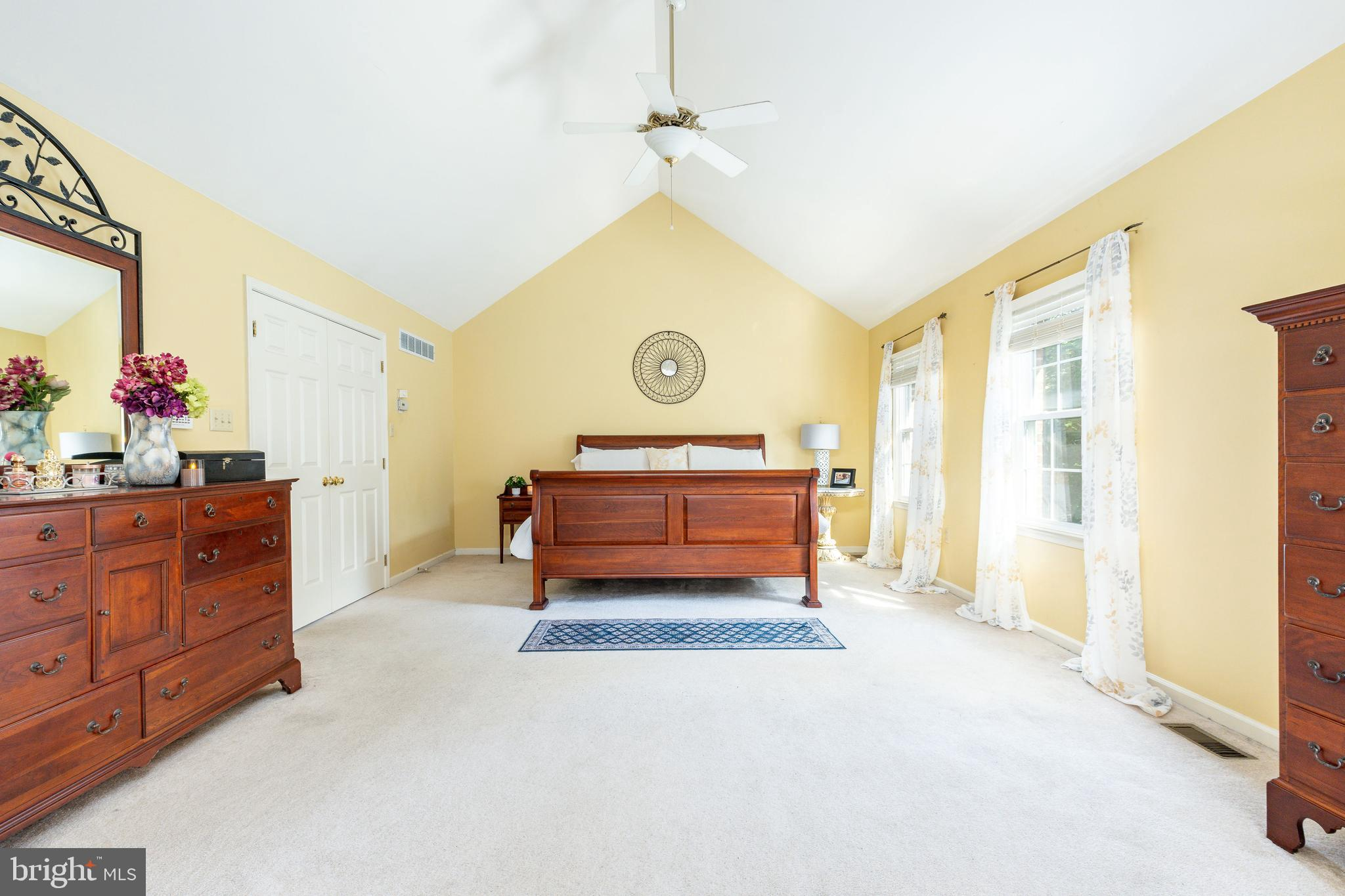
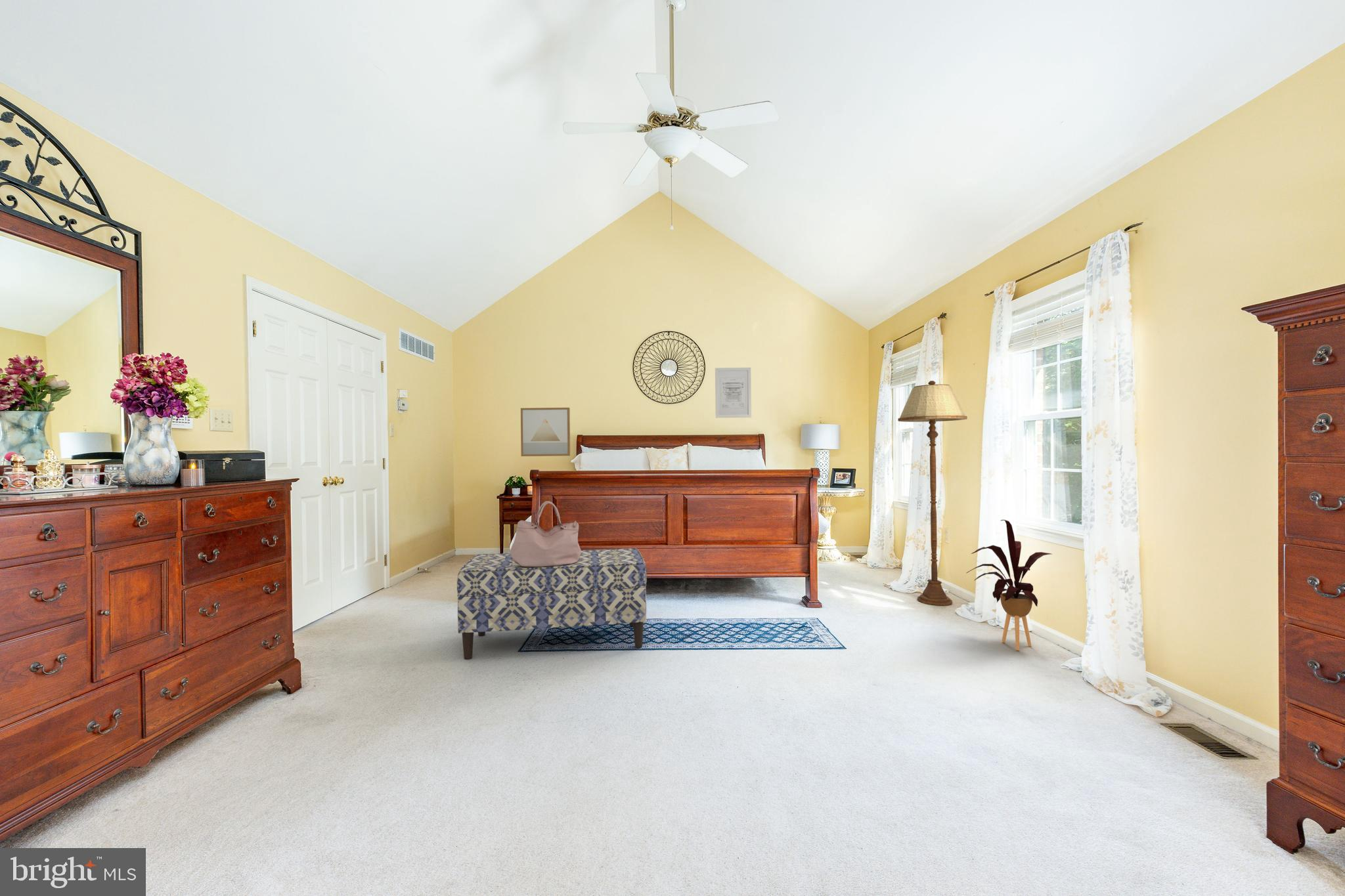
+ wall art (733, 393)
+ wall art (545, 432)
+ floor lamp (933, 490)
+ handbag (546, 532)
+ bench (556, 599)
+ house plant (1007, 580)
